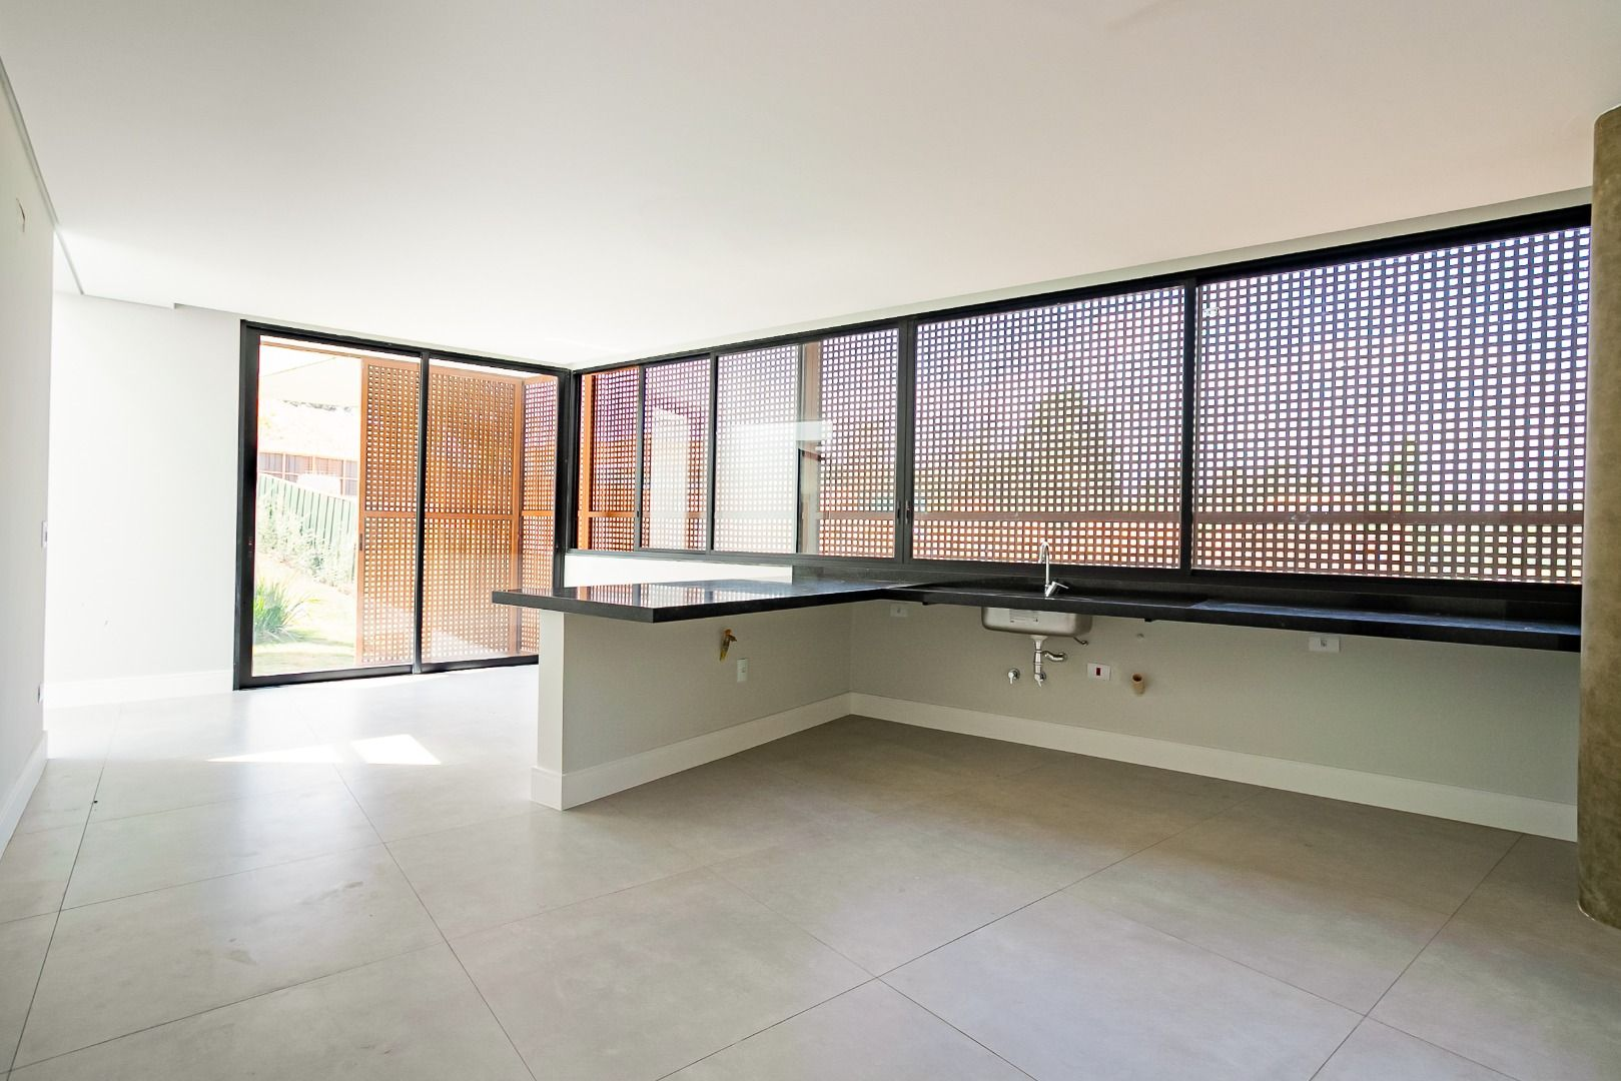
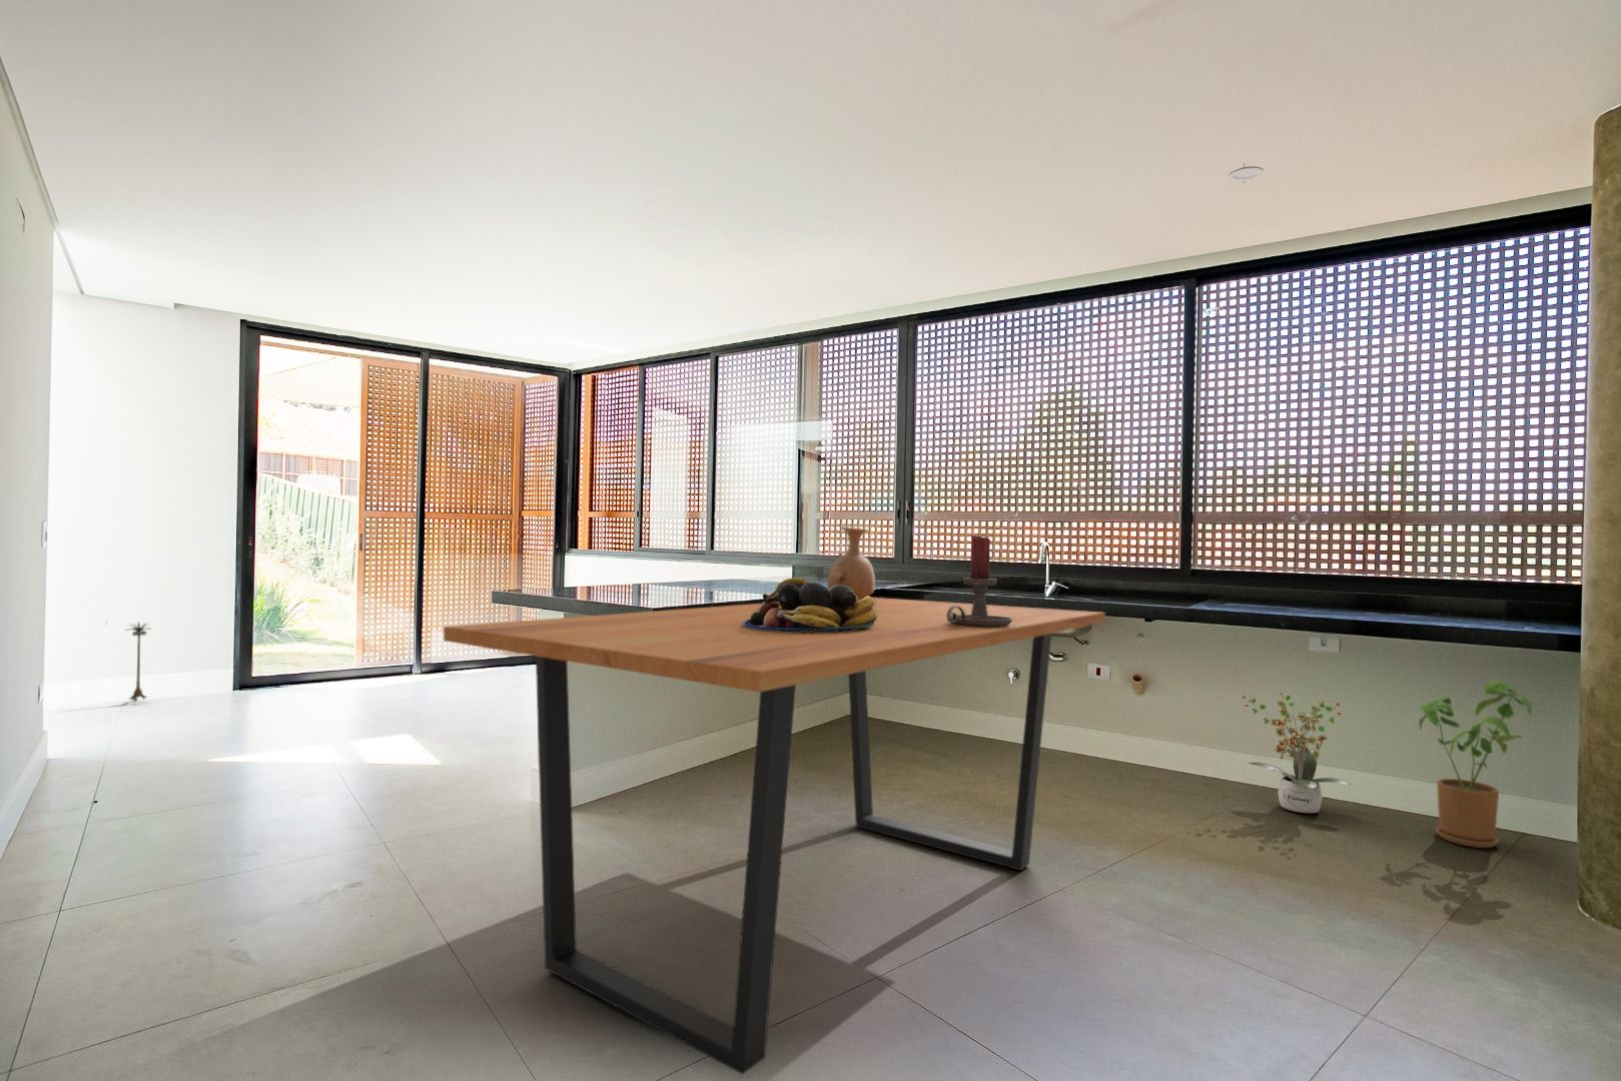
+ fruit bowl (807, 601)
+ recessed light (1246, 173)
+ house plant (1474, 761)
+ potted plant (1295, 752)
+ dining table (852, 760)
+ candle holder (974, 579)
+ palm tree (138, 661)
+ vase (851, 565)
